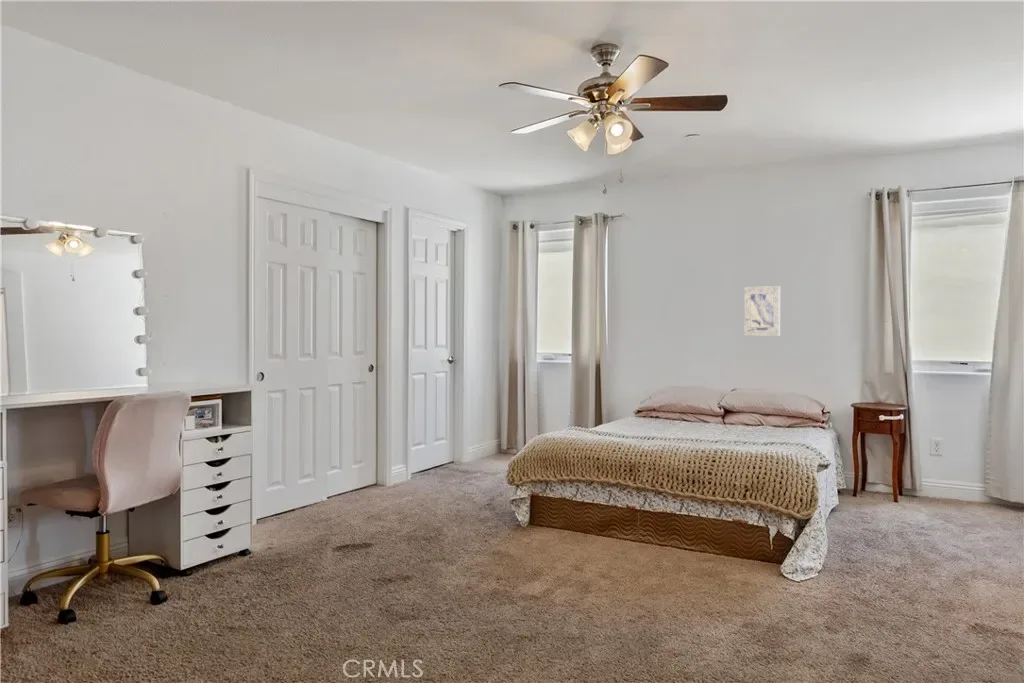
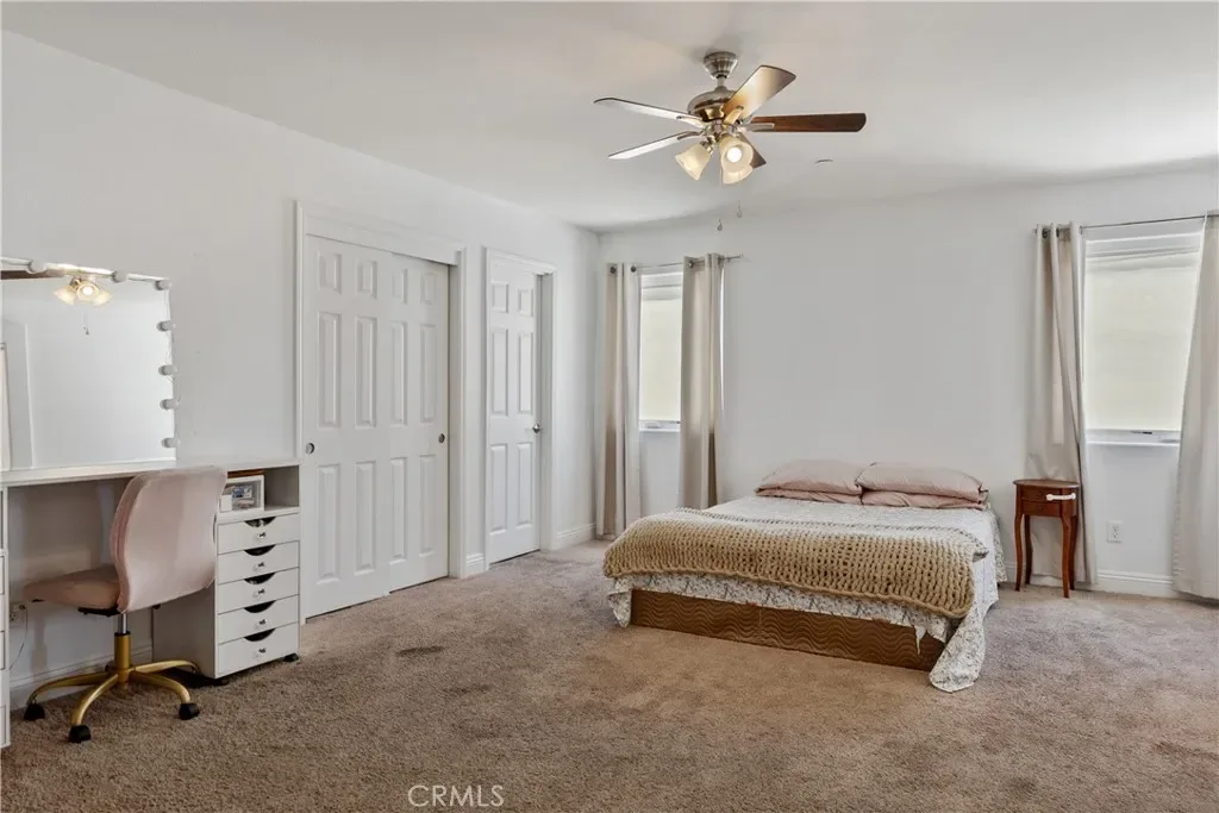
- wall art (762, 311)
